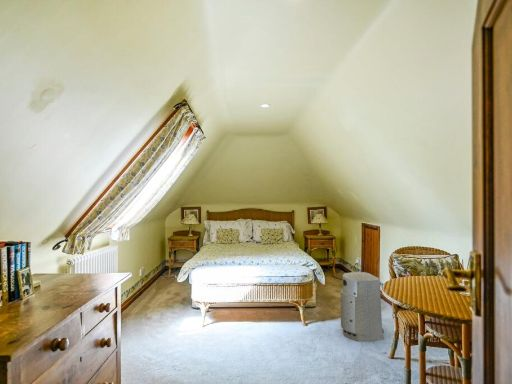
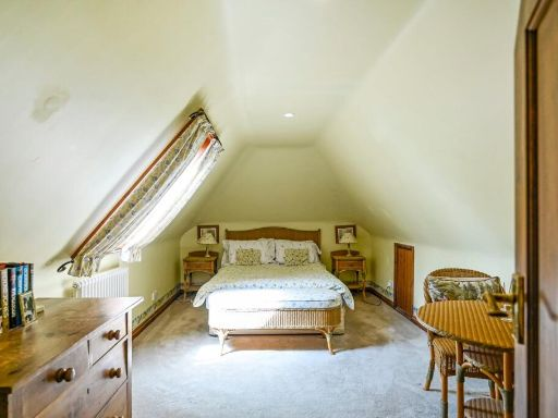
- air purifier (360, 305)
